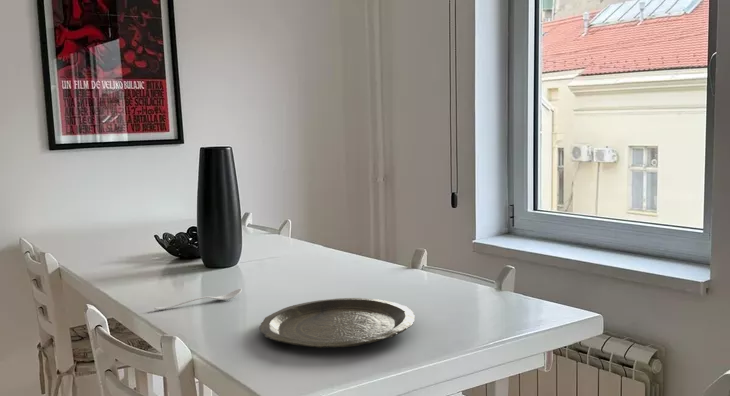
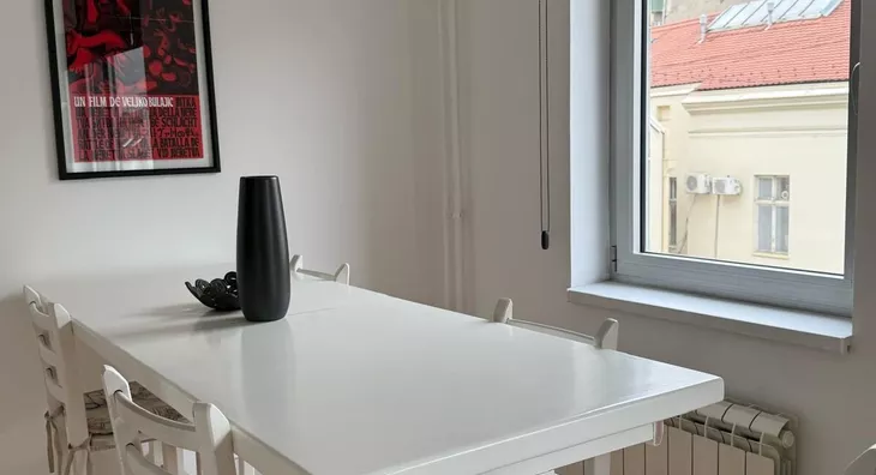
- plate (338, 322)
- spoon (199, 298)
